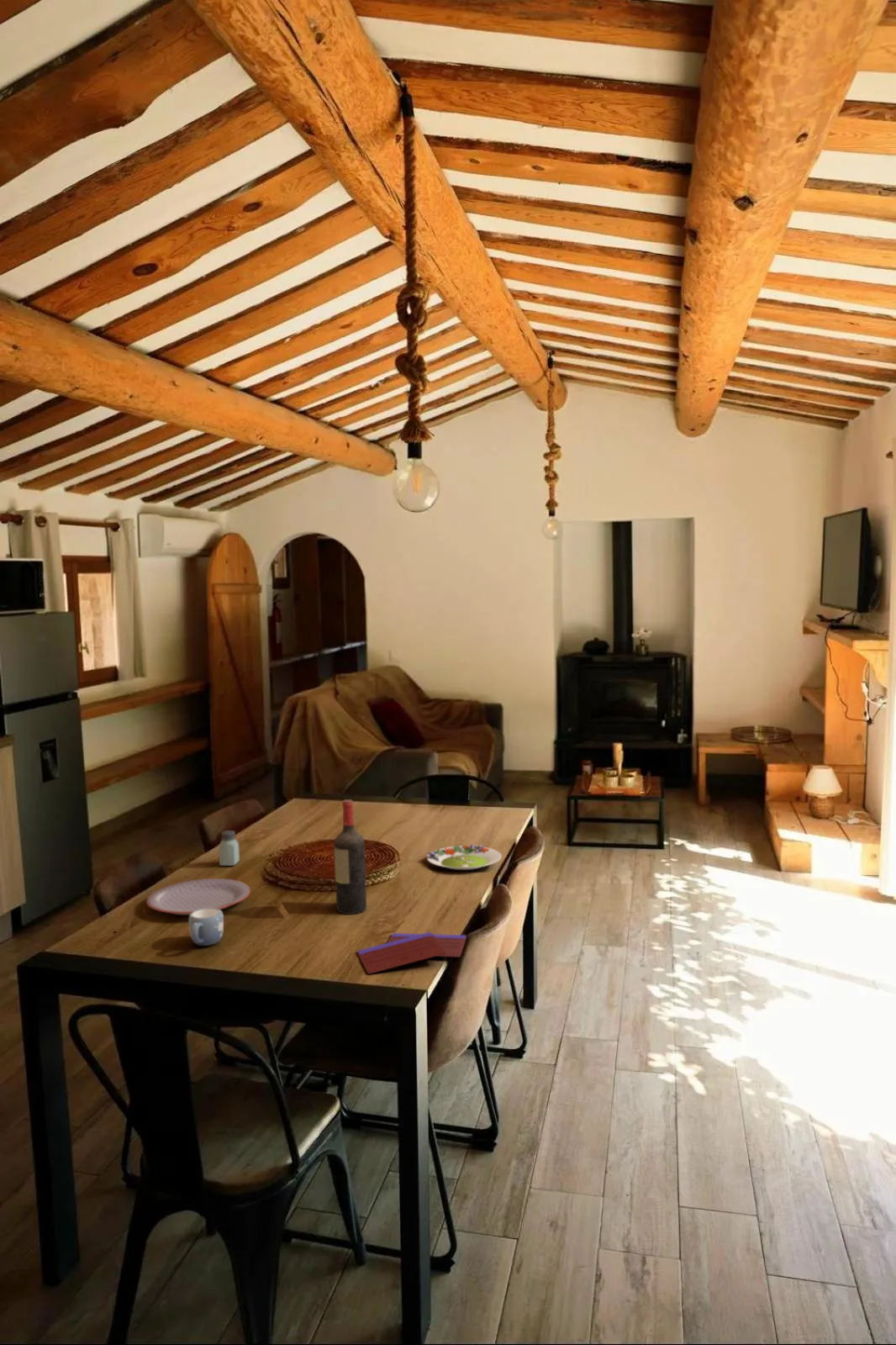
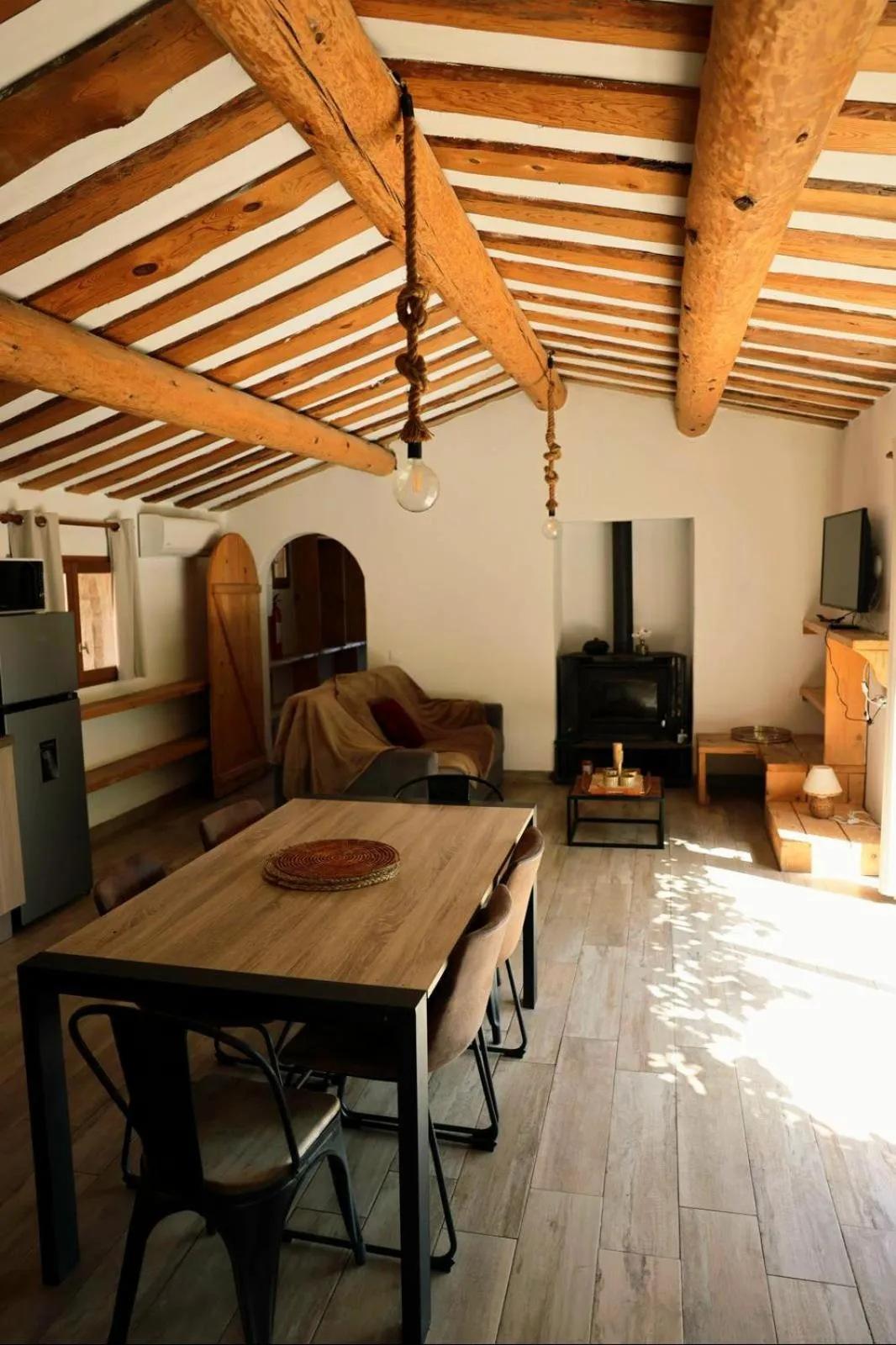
- wine bottle (350, 855)
- mug (203, 930)
- book (408, 949)
- plate (199, 898)
- saltshaker (229, 847)
- salad plate (464, 858)
